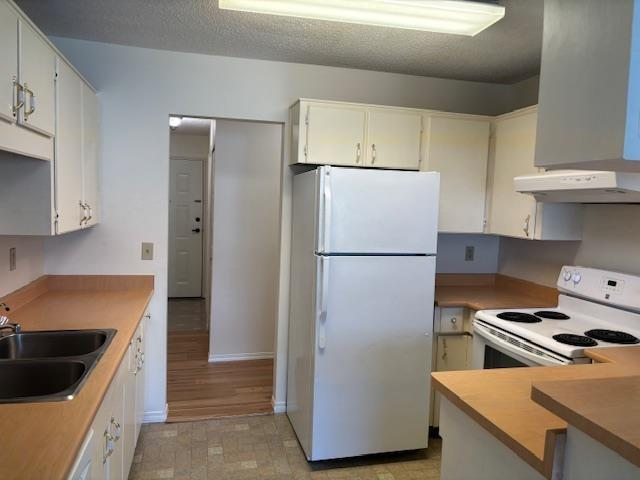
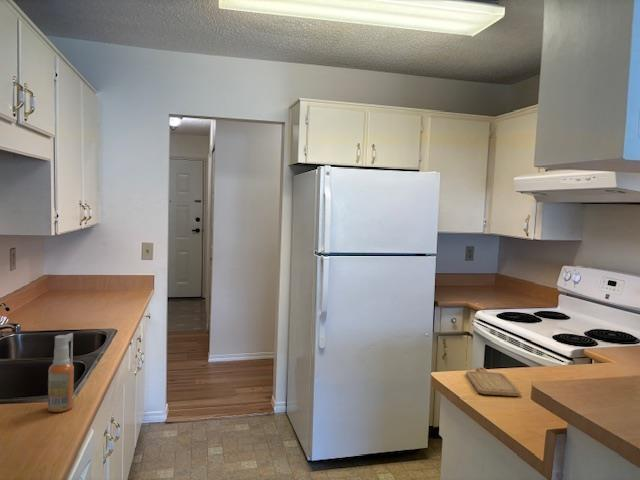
+ spray bottle (62, 371)
+ chopping board (489, 380)
